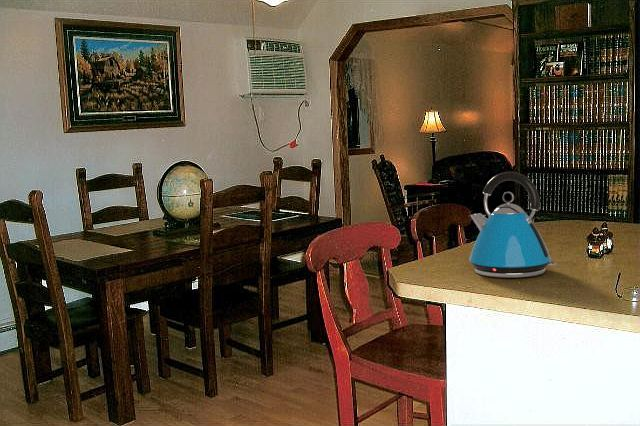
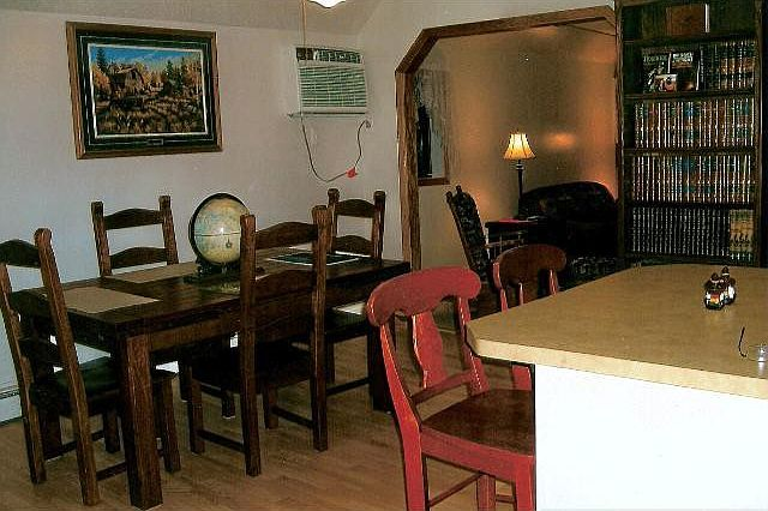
- kettle (511, 221)
